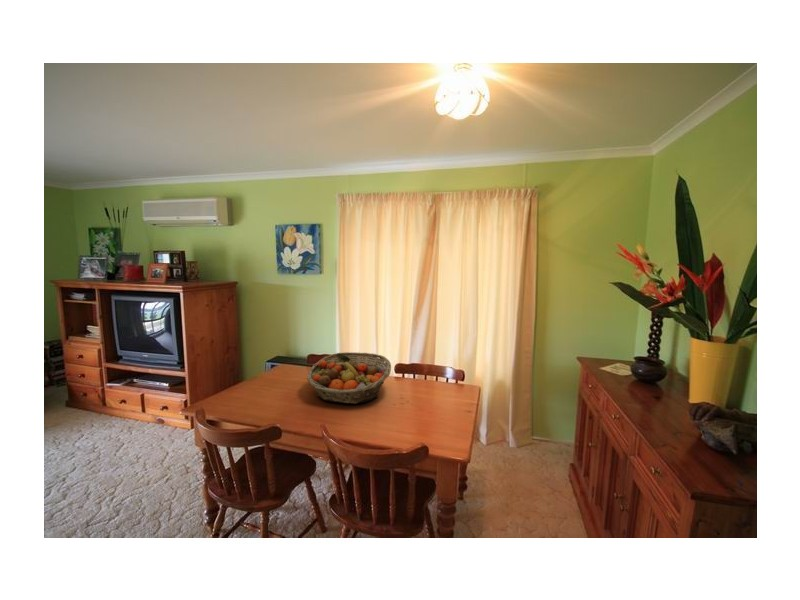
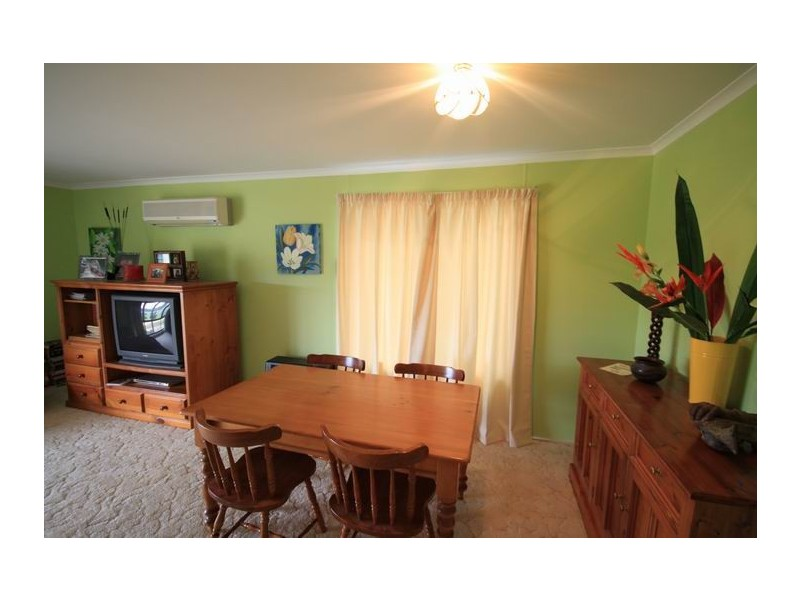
- fruit basket (349, 376)
